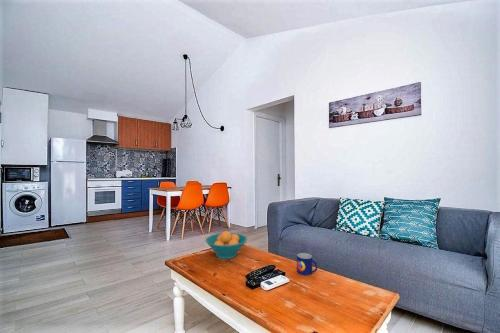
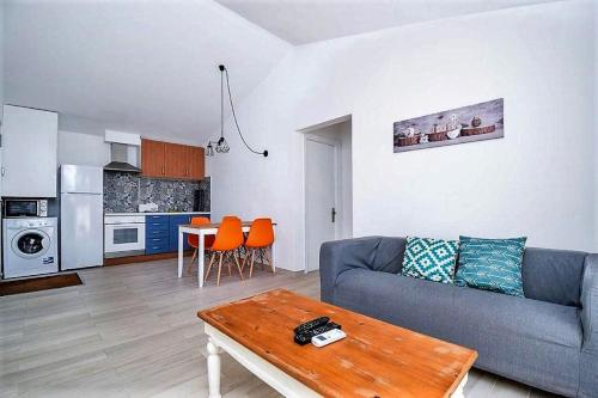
- fruit bowl (226, 243)
- mug (307, 264)
